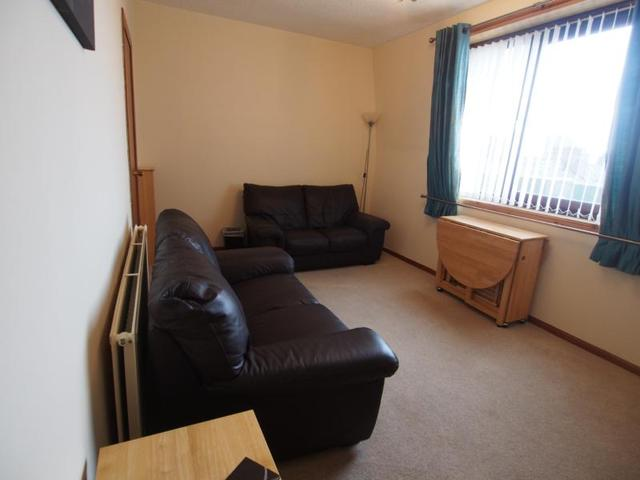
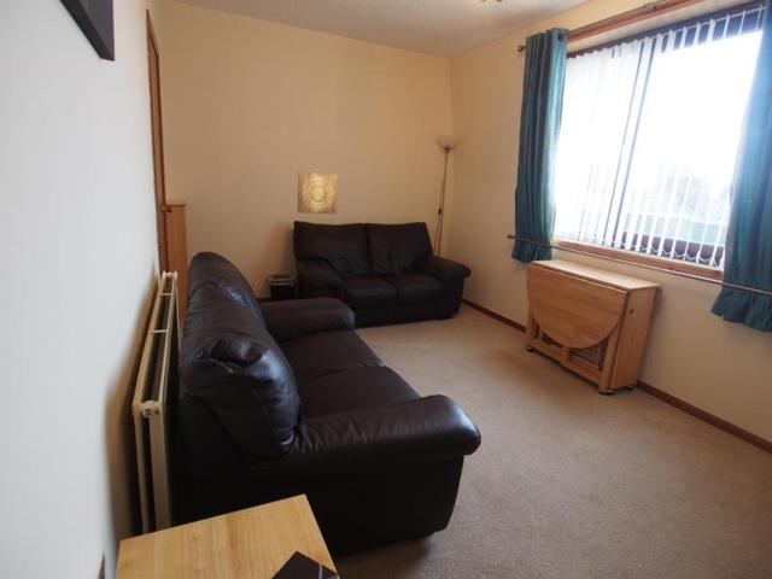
+ wall art (317, 193)
